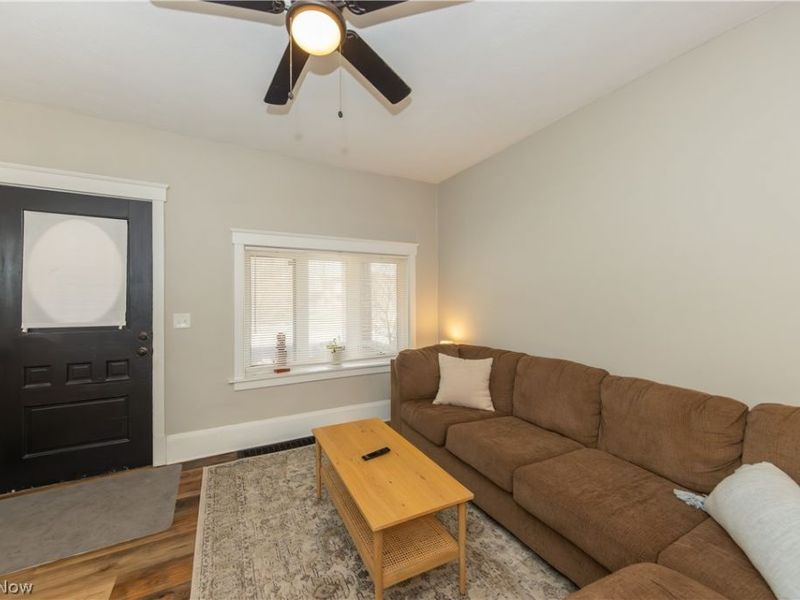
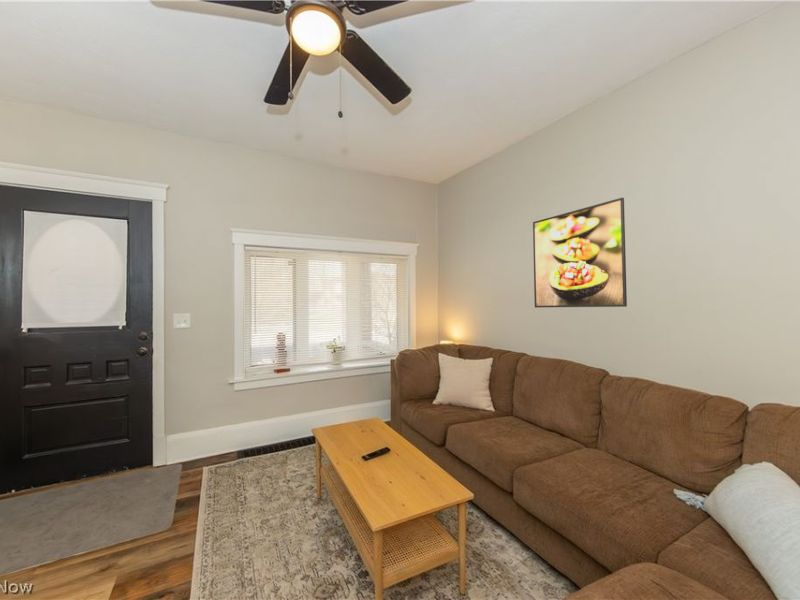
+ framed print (574, 259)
